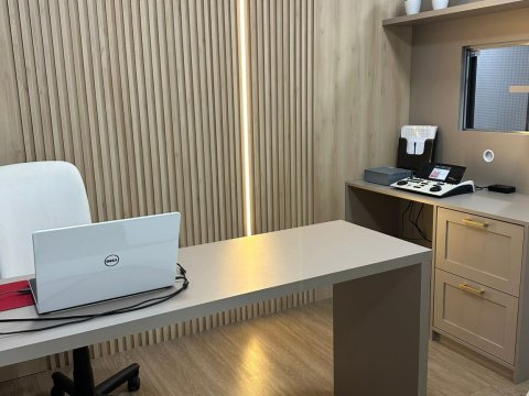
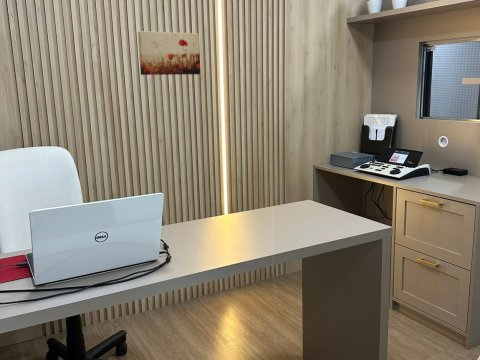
+ wall art (170, 53)
